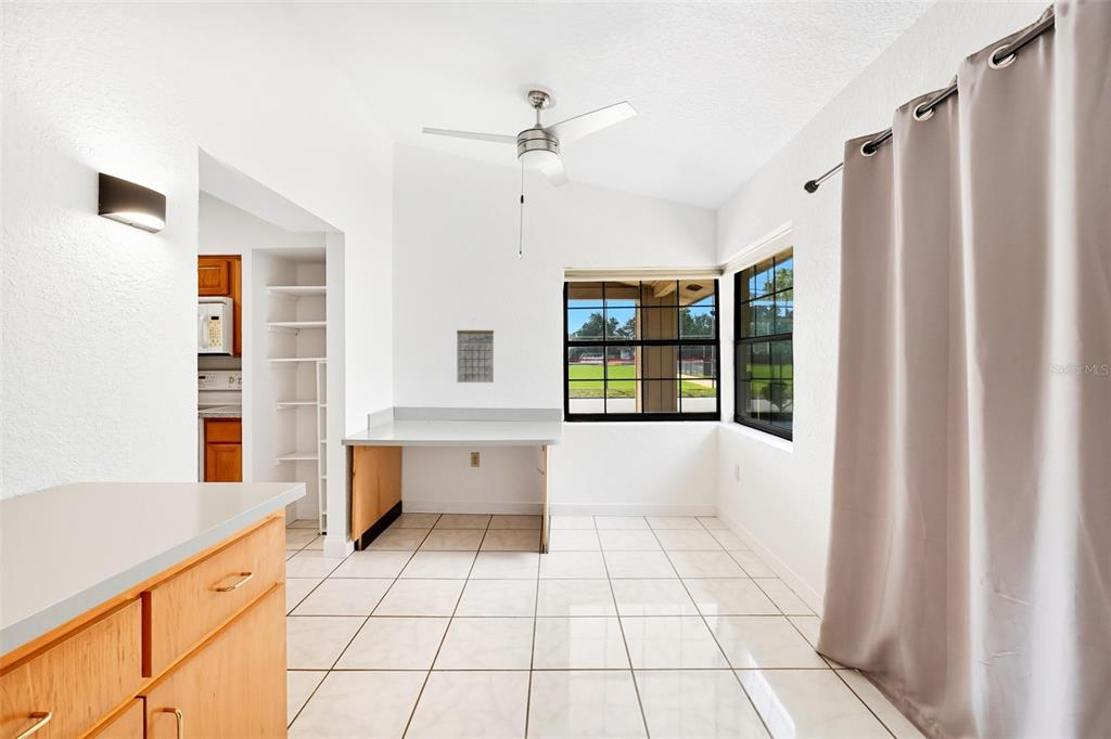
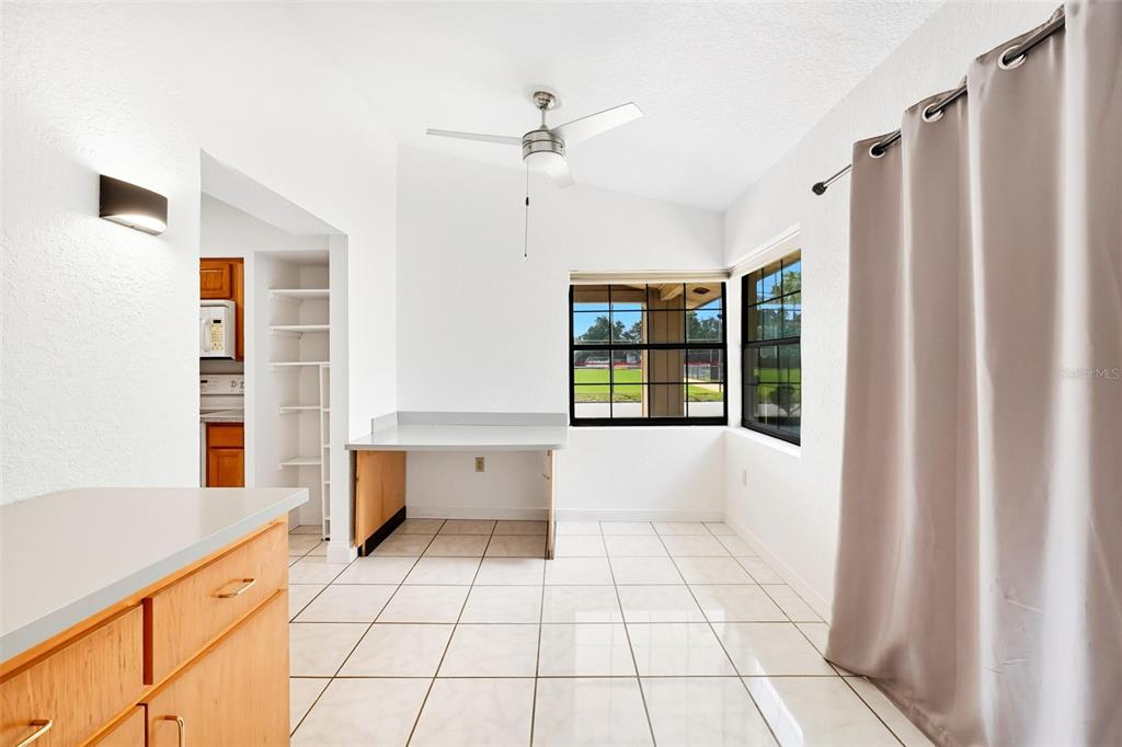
- calendar (475, 350)
